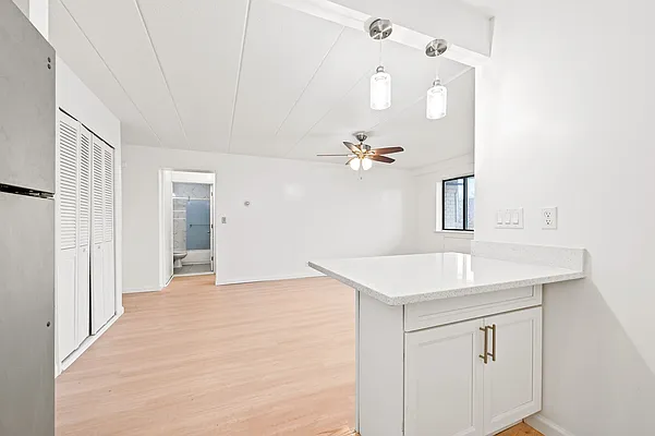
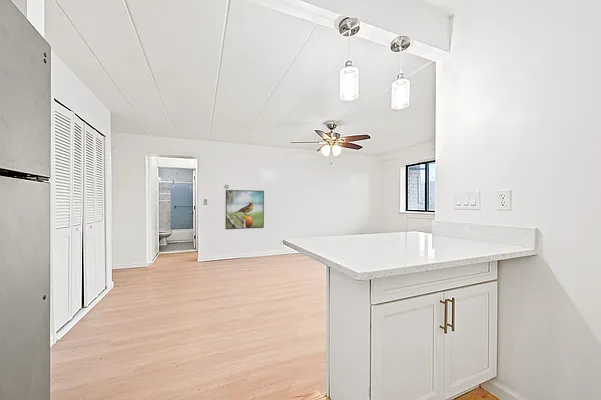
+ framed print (245, 209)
